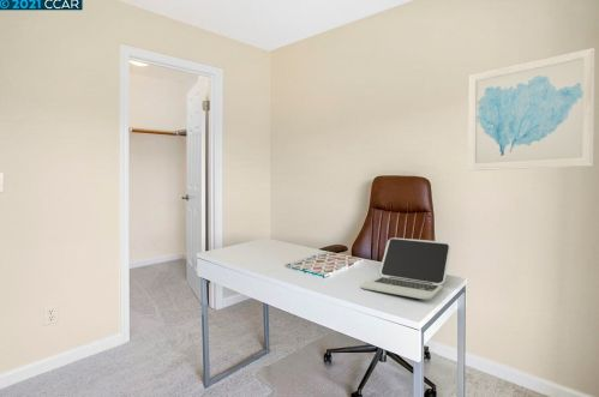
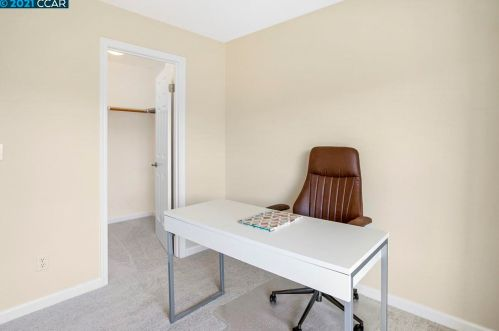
- laptop (406, 264)
- wall art (525, 115)
